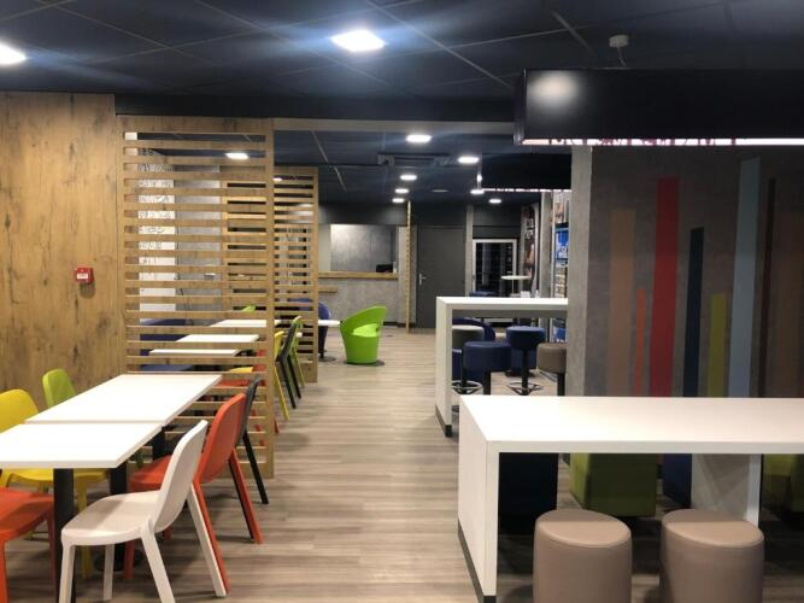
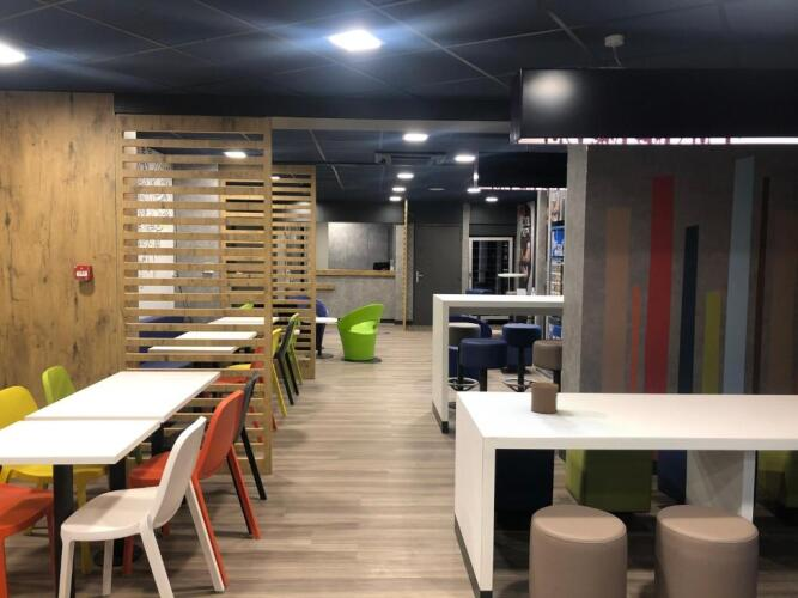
+ cup (543, 397)
